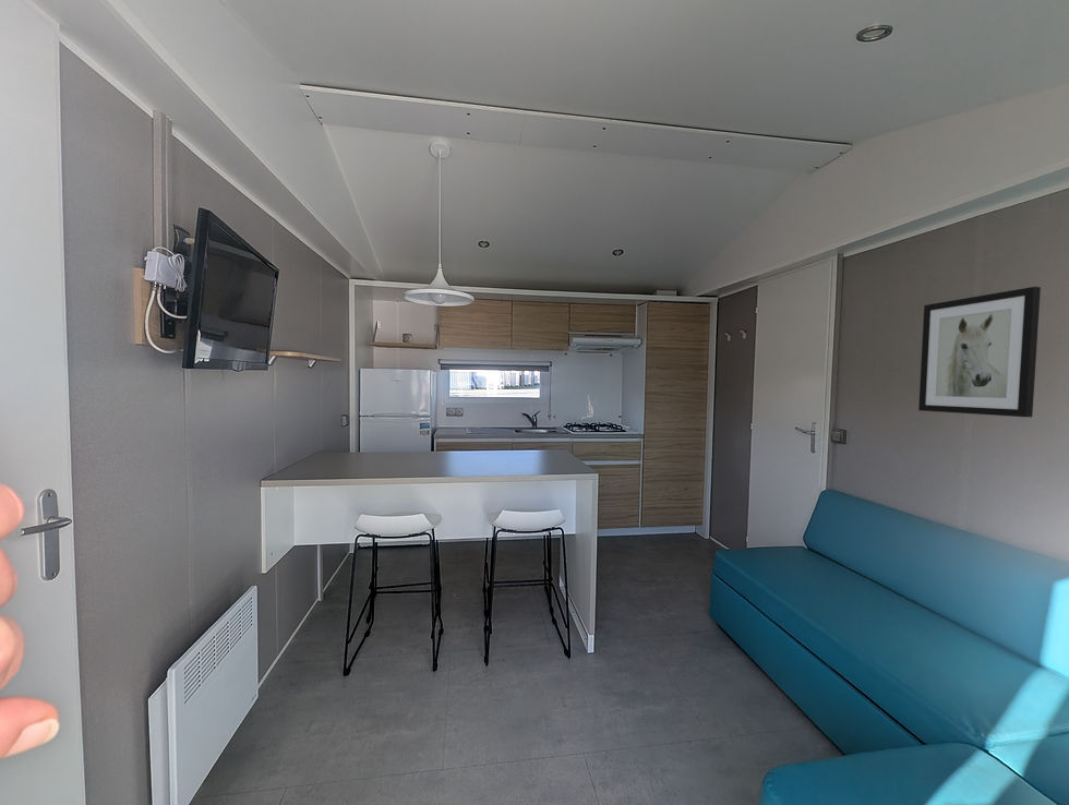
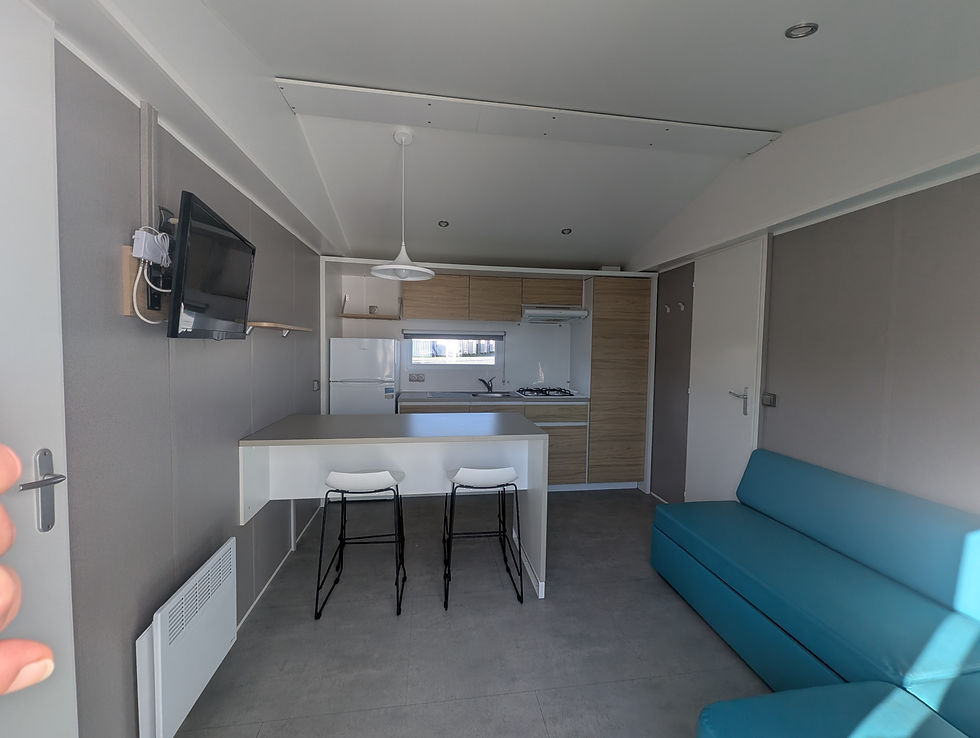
- wall art (972, 356)
